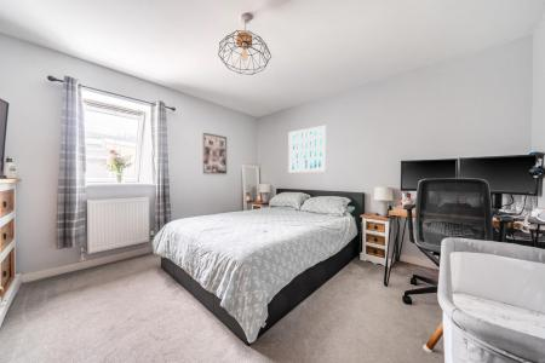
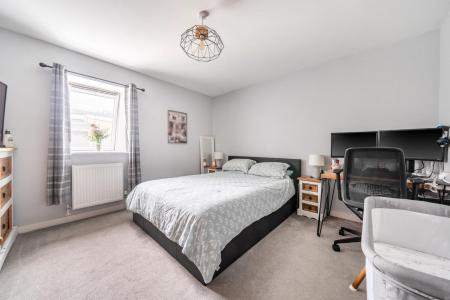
- wall art (305, 150)
